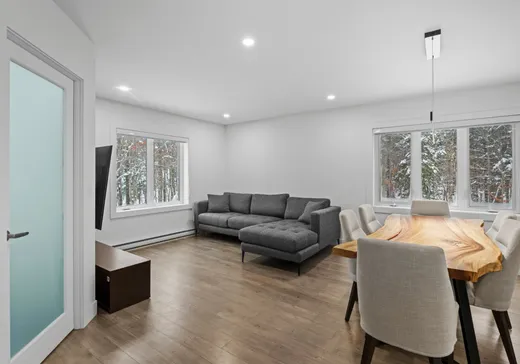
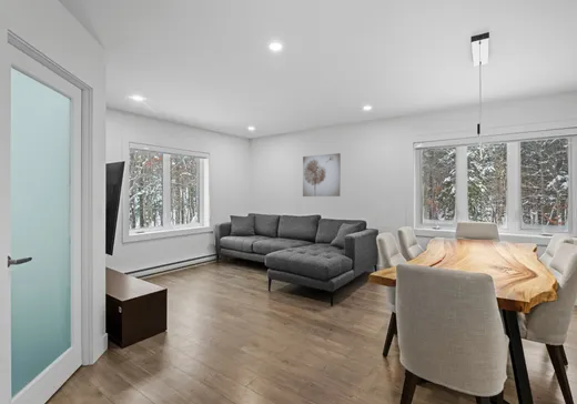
+ wall art (321, 175)
